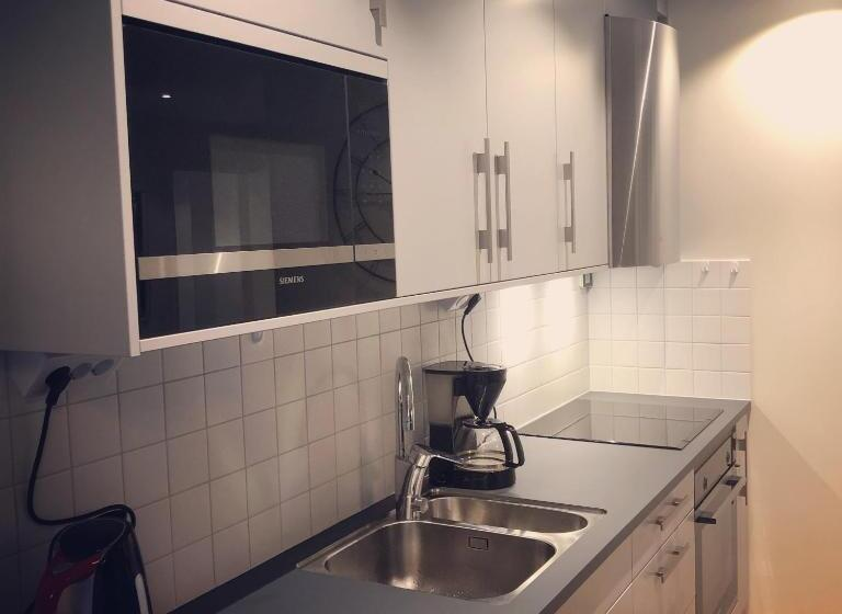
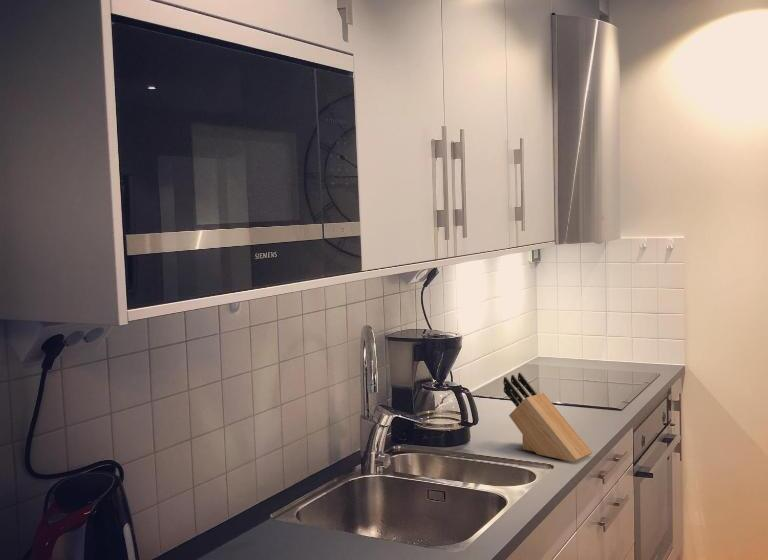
+ knife block (543, 414)
